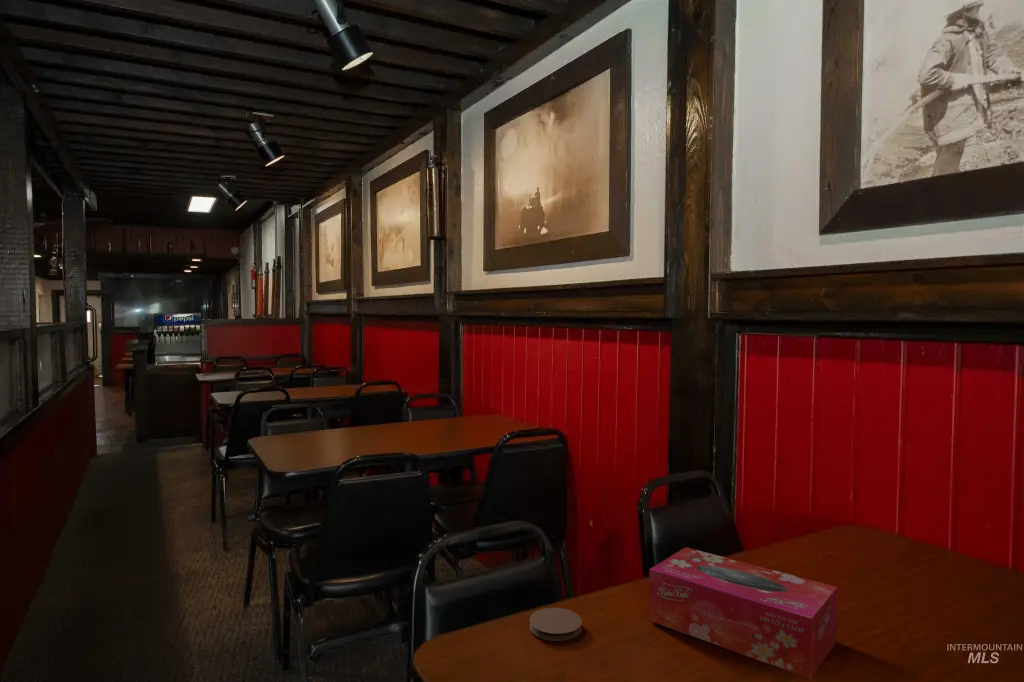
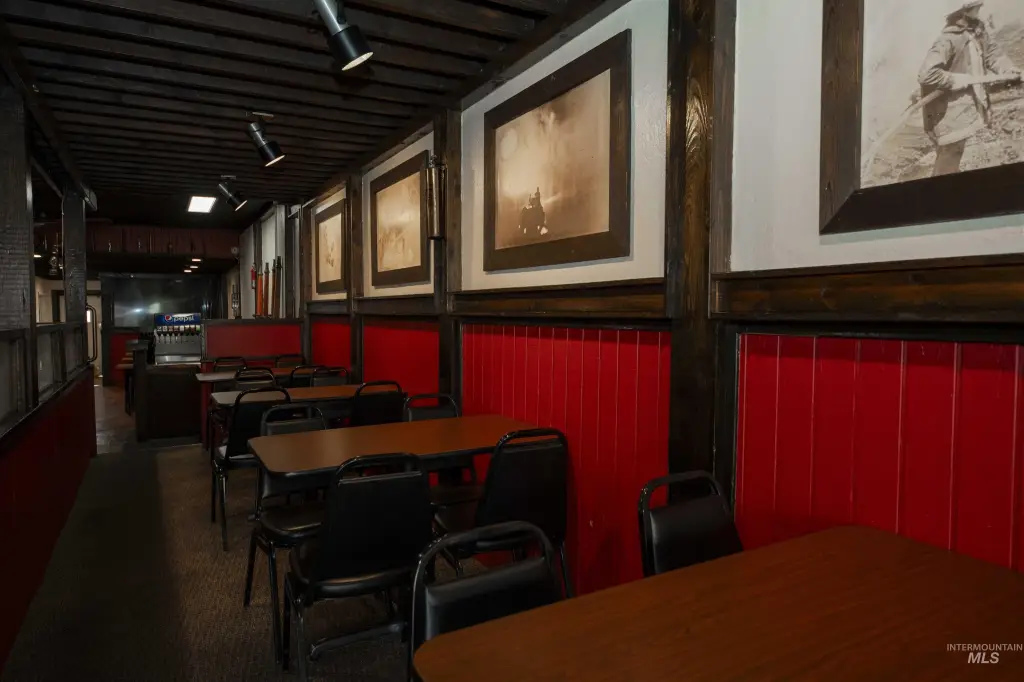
- tissue box (739, 604)
- coaster (555, 623)
